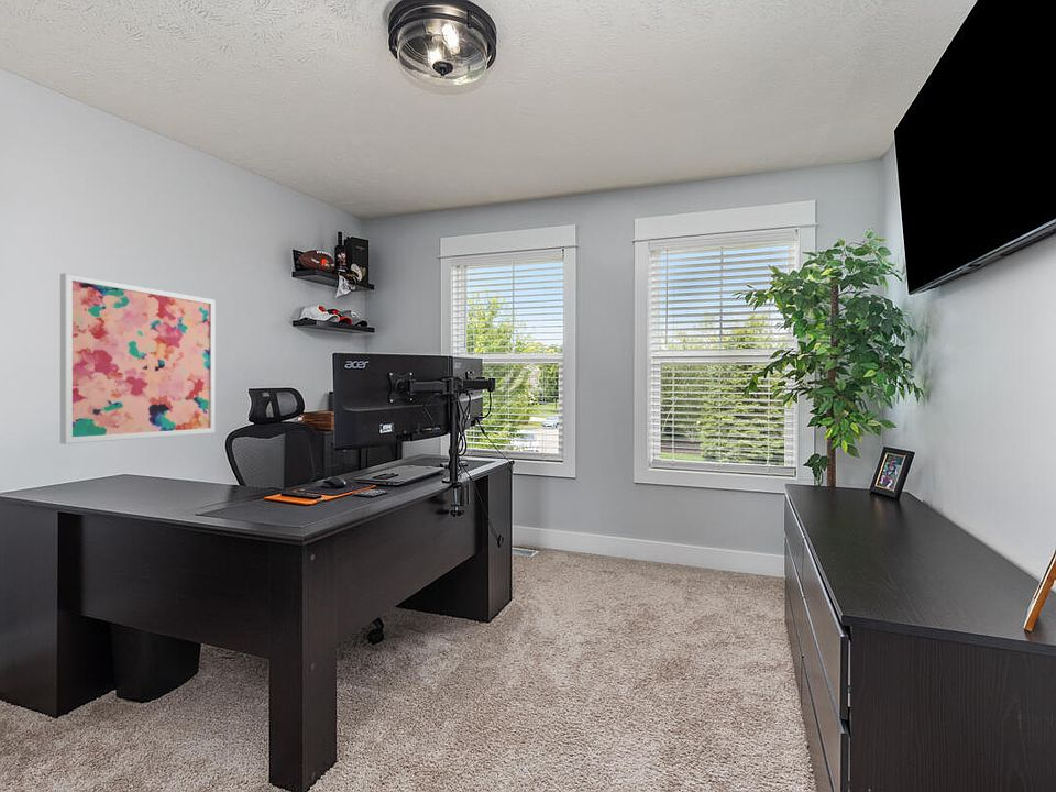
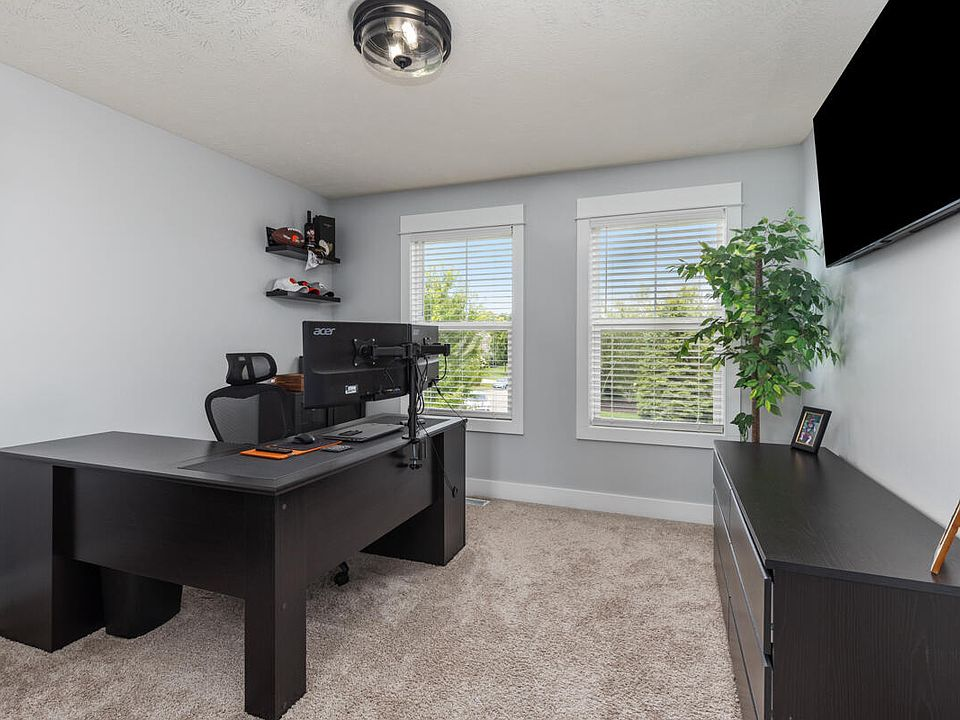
- wall art (146, 363)
